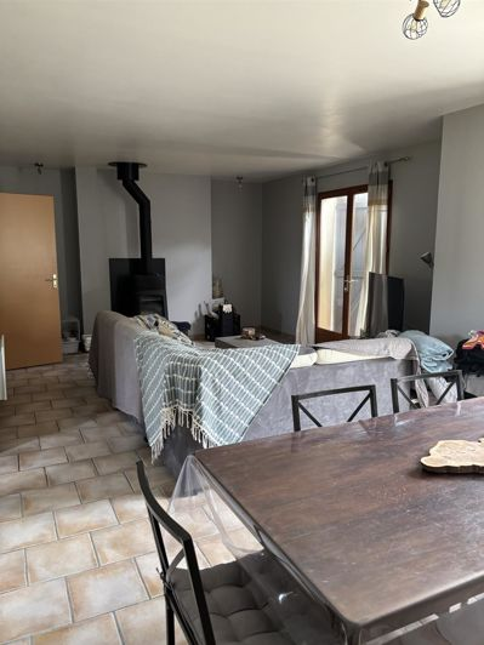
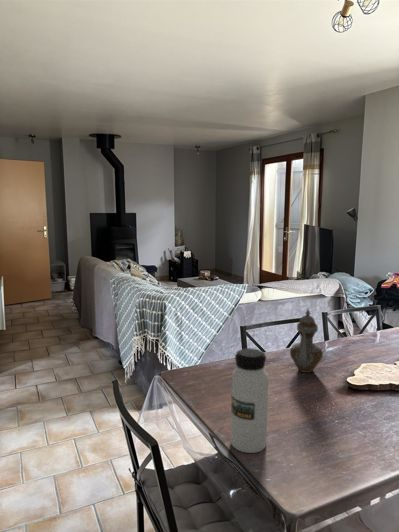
+ teapot (306, 339)
+ water bottle (249, 398)
